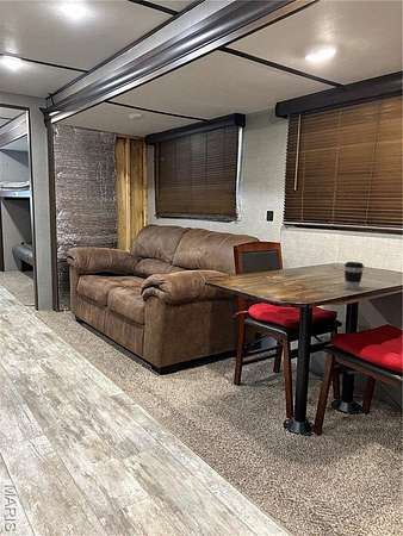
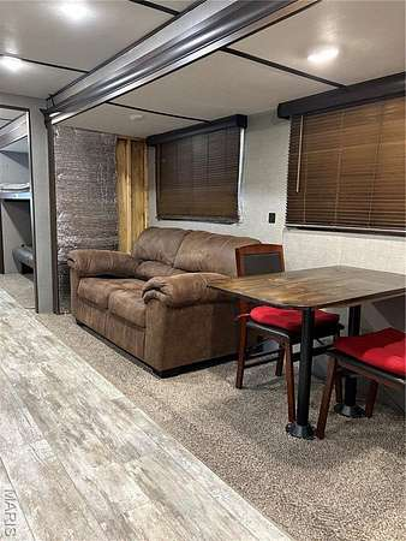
- coffee cup (353, 275)
